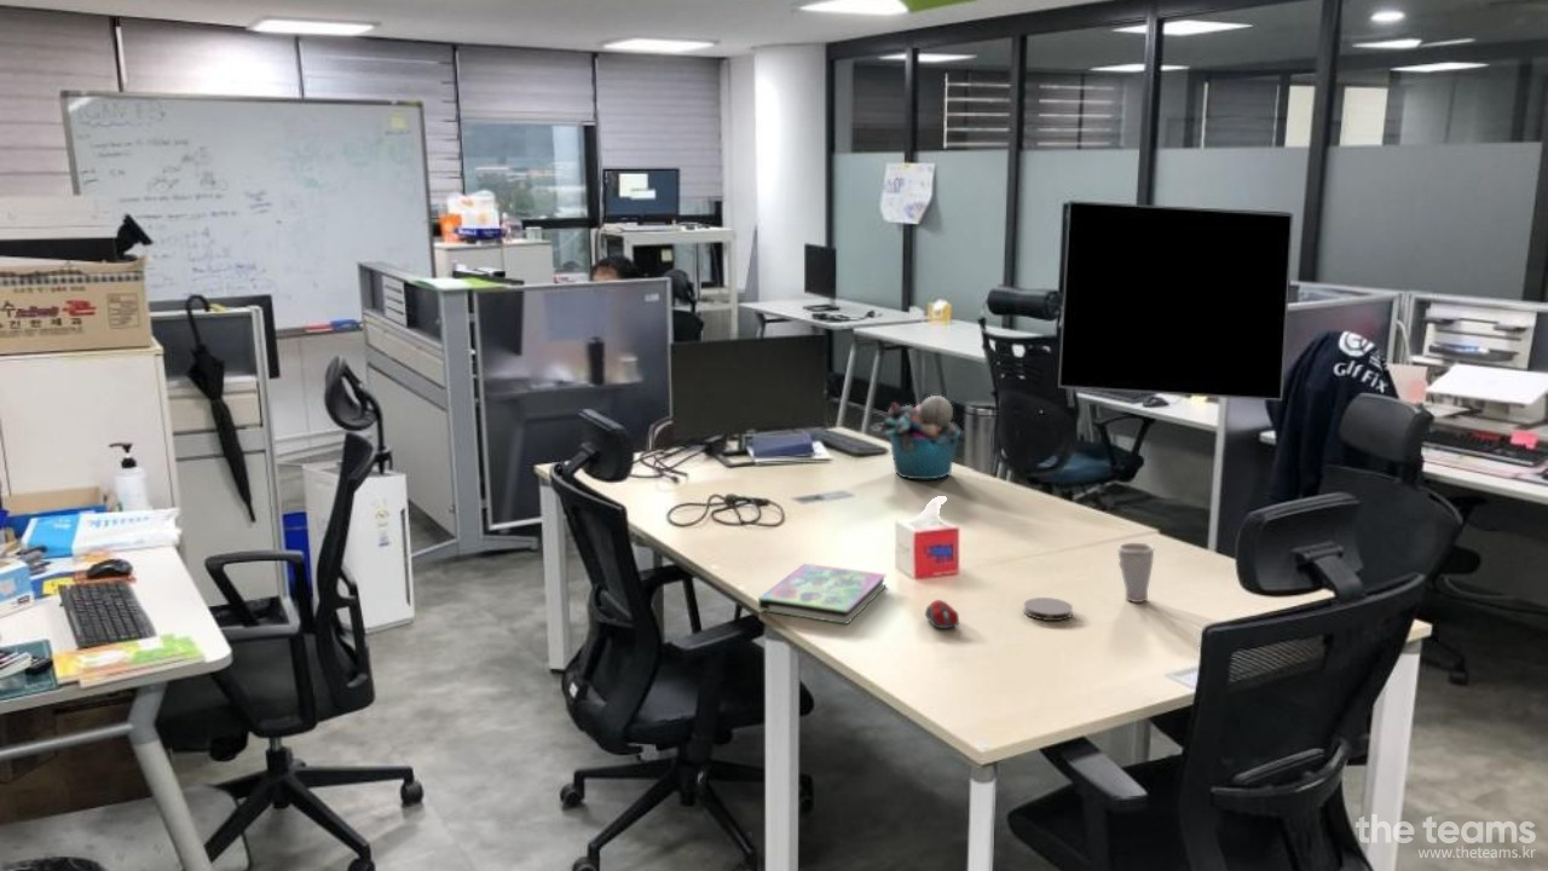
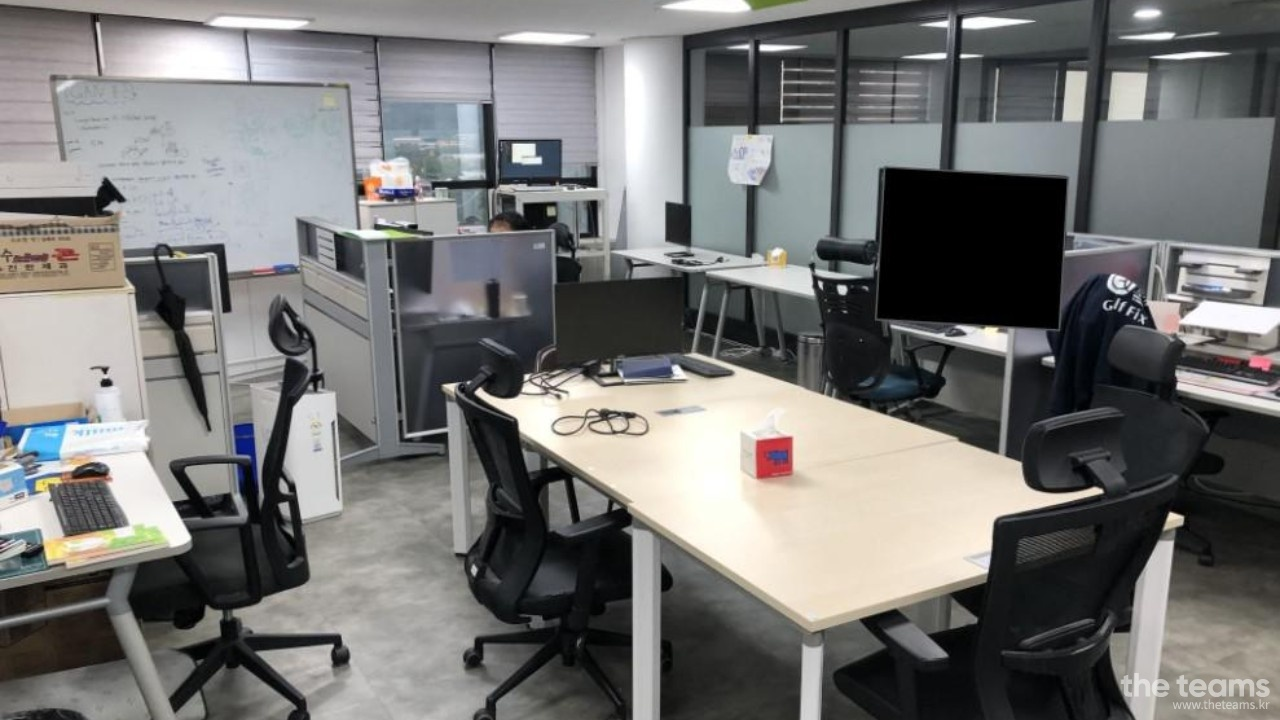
- computer mouse (941, 612)
- cup (1133, 571)
- coaster (1047, 608)
- bucket (923, 433)
- book (824, 592)
